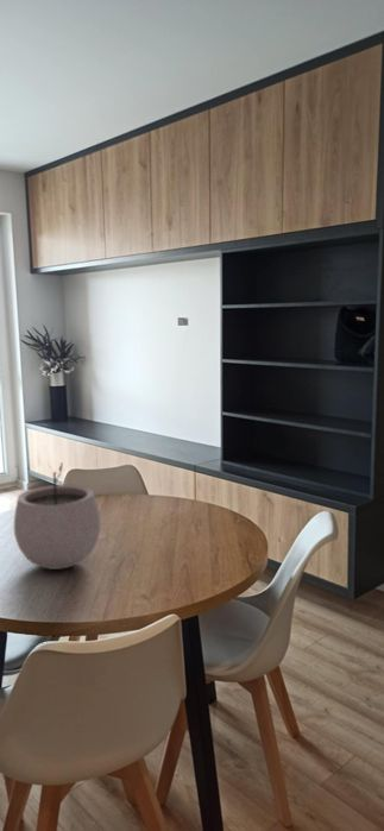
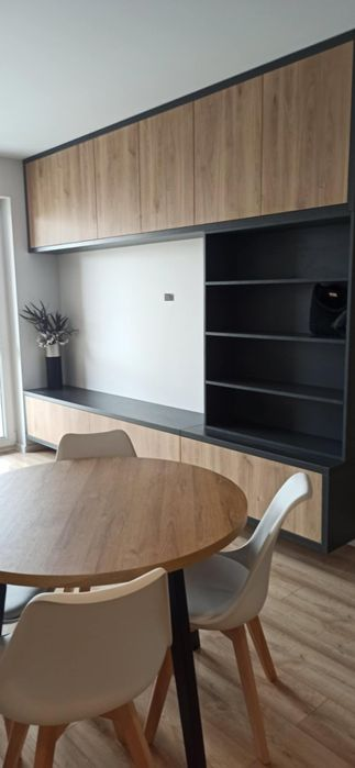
- plant pot (57, 514)
